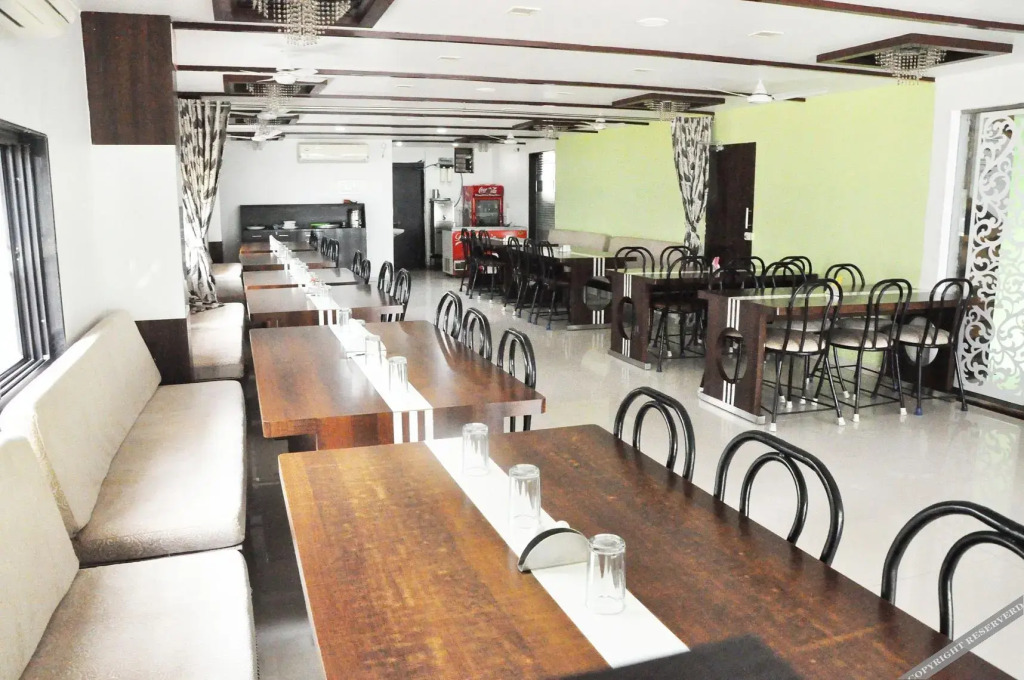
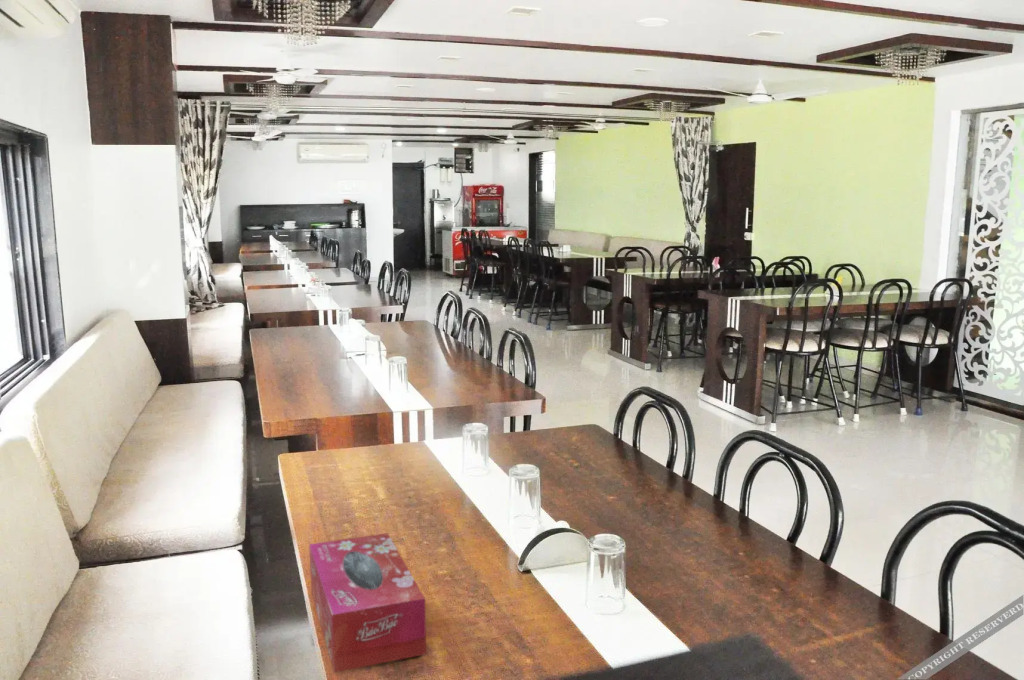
+ tissue box (363, 595)
